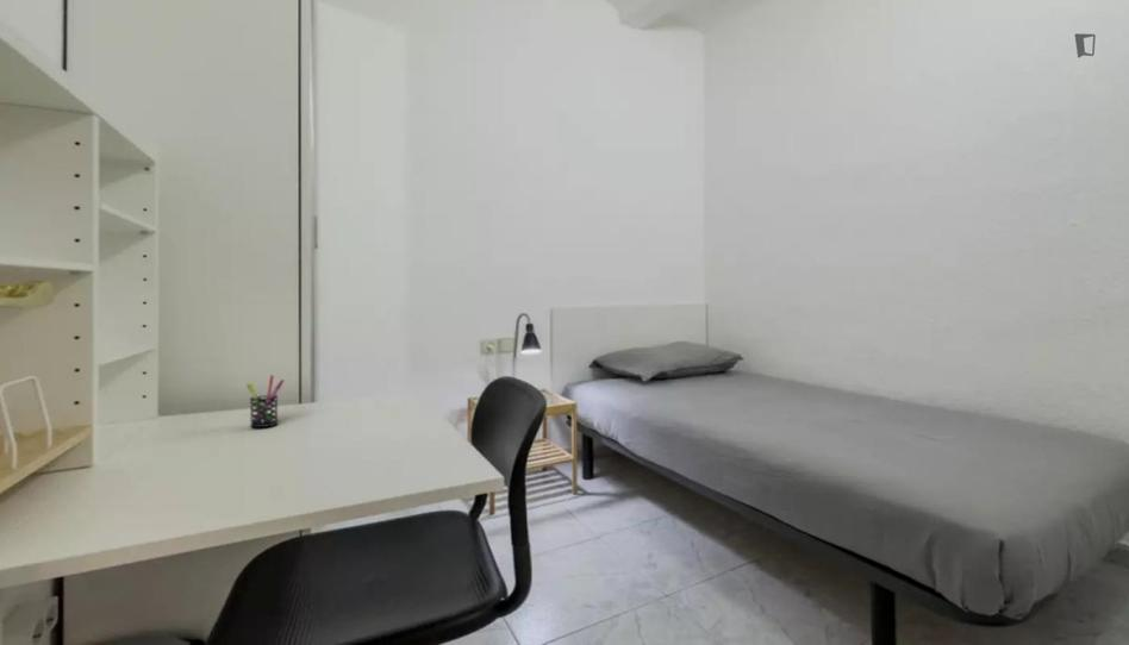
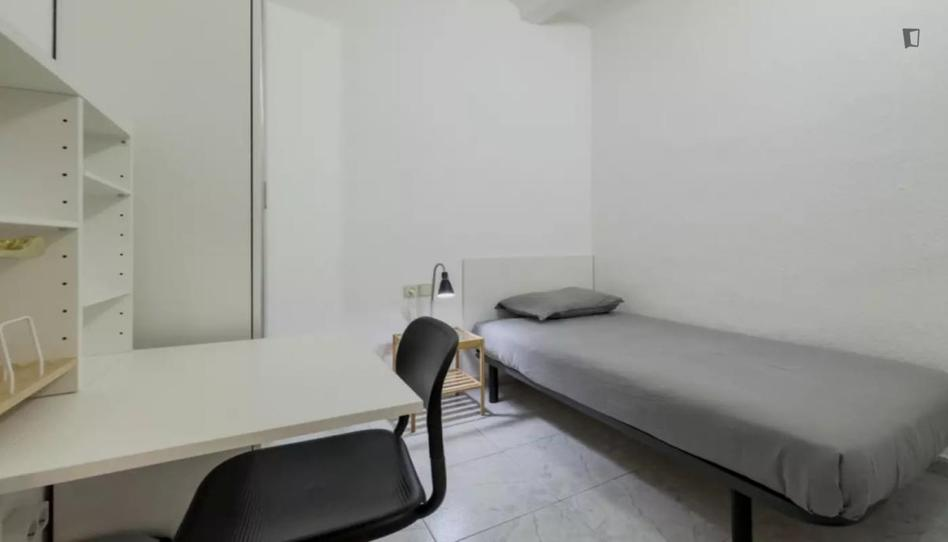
- pen holder (262, 400)
